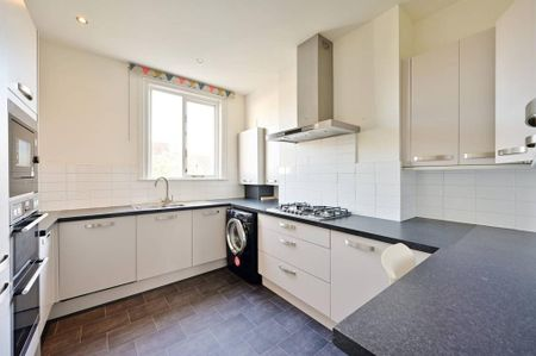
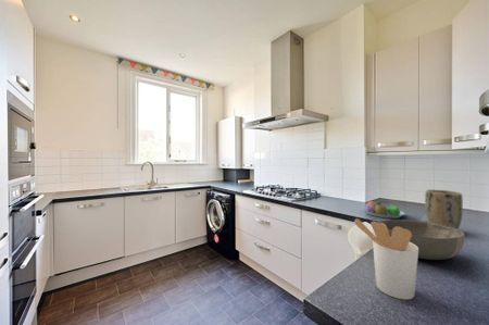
+ fruit bowl (384, 208)
+ utensil holder (383, 253)
+ plant pot (442, 211)
+ bowl (416, 239)
